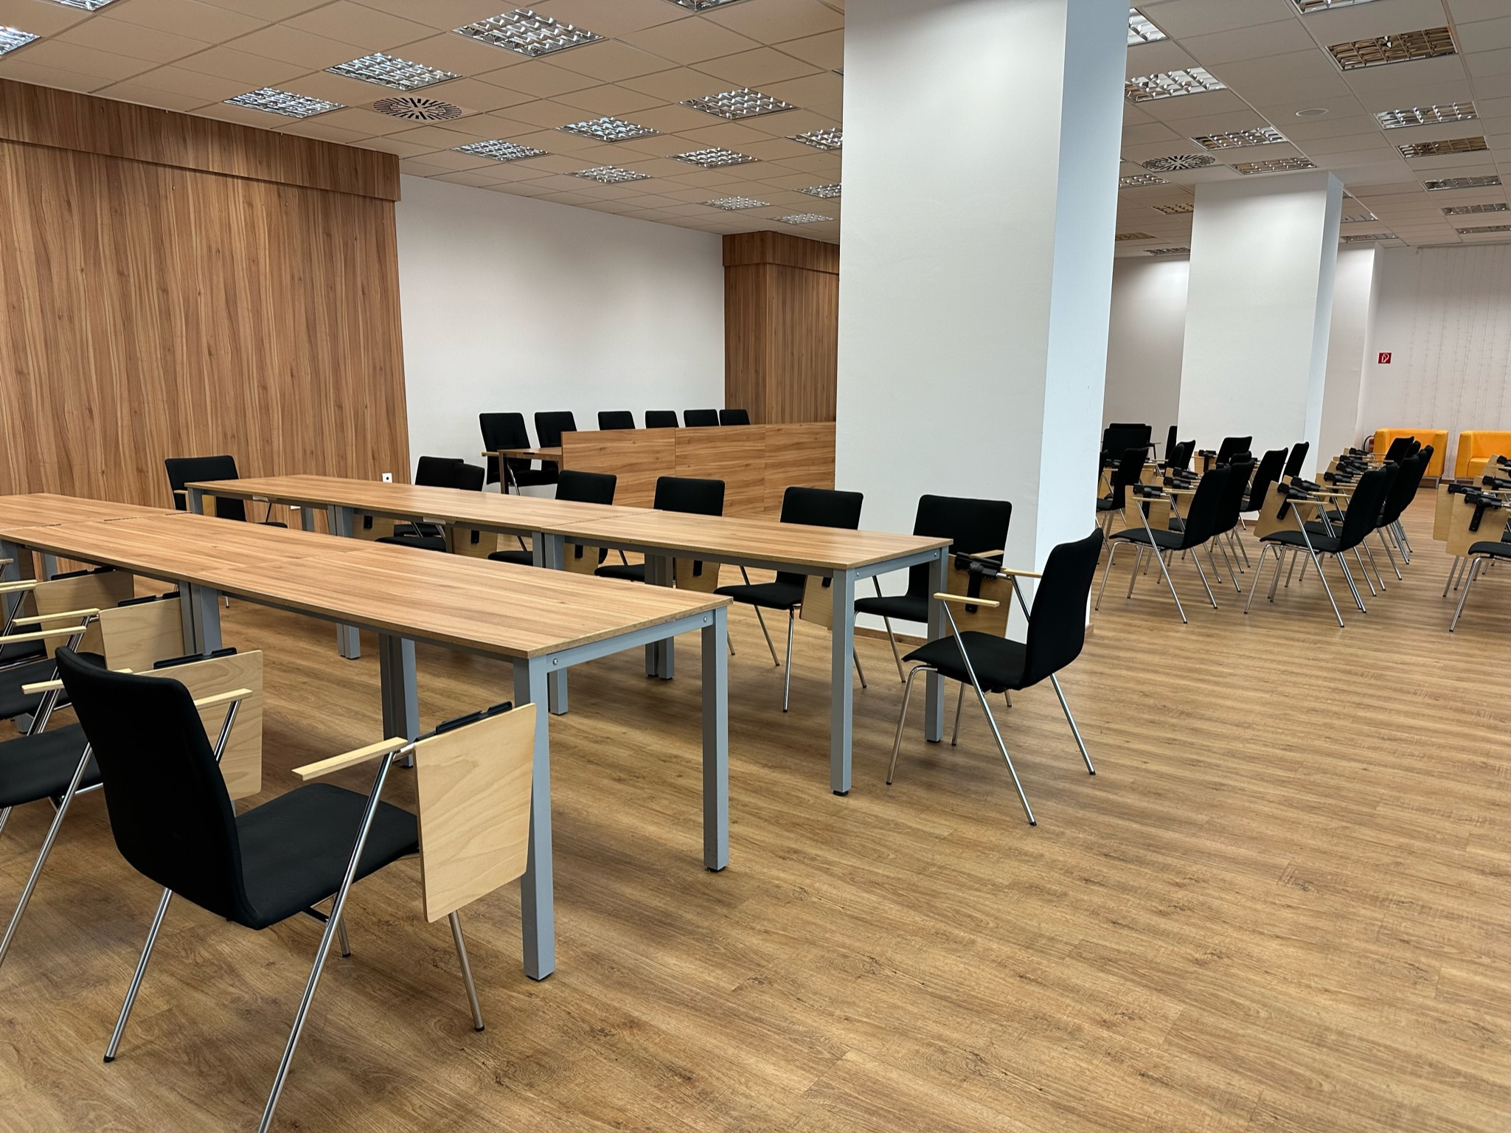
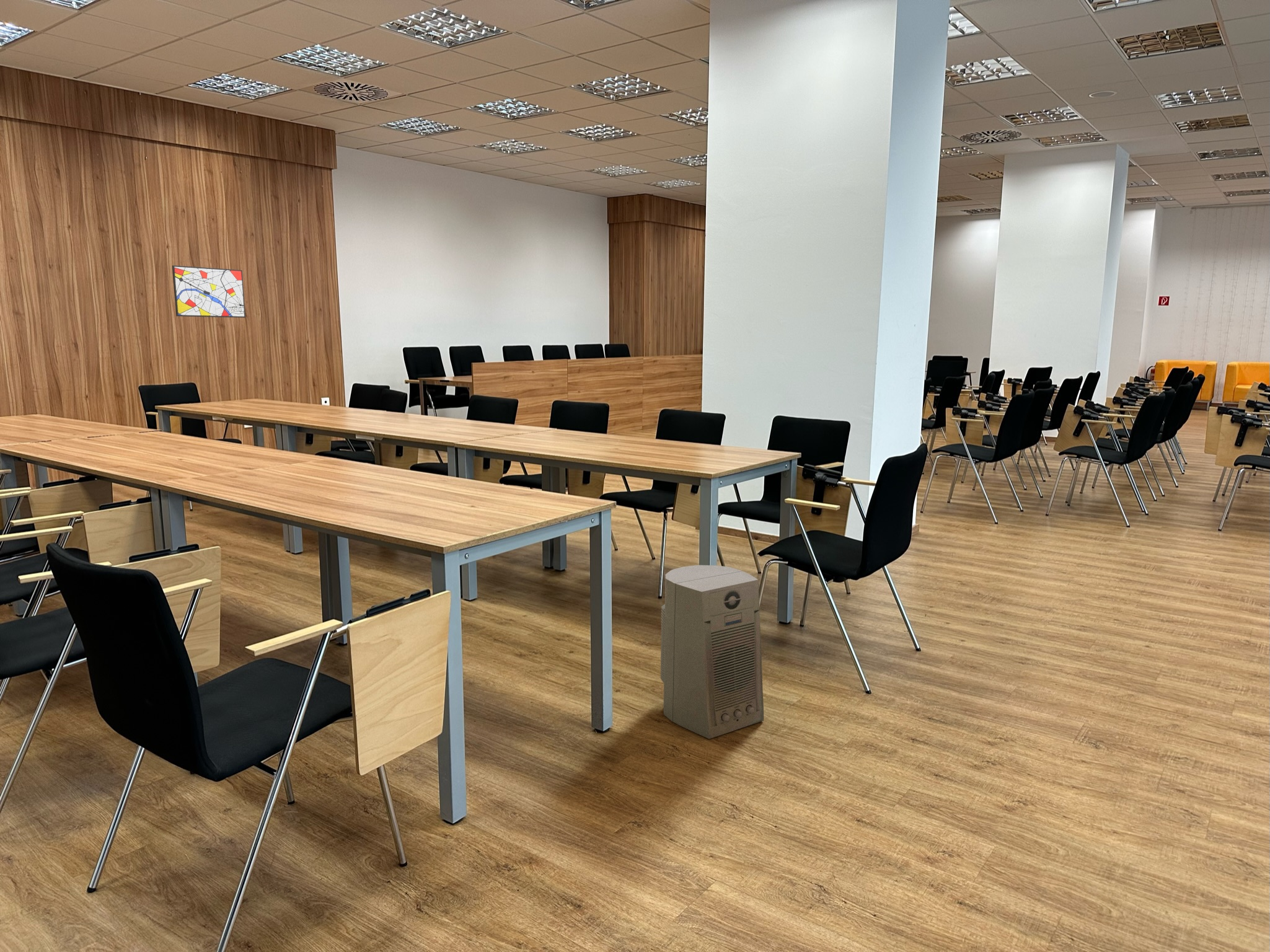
+ fan (705, 644)
+ wall art (210, 293)
